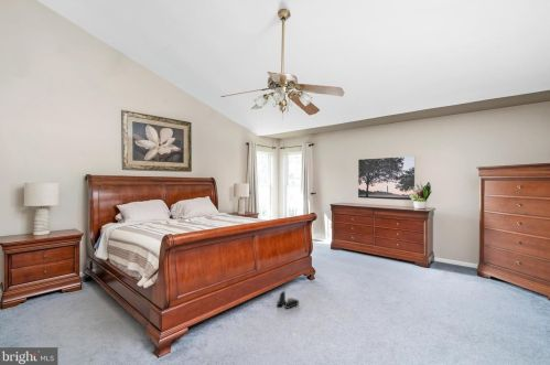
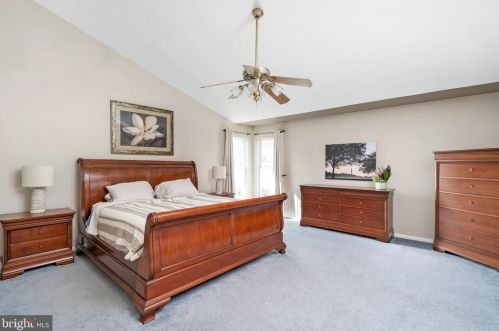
- boots (288, 299)
